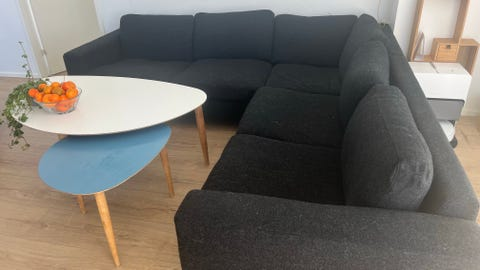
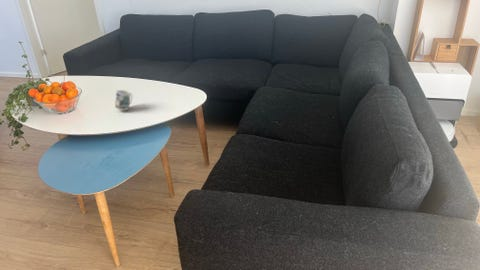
+ mug (123, 99)
